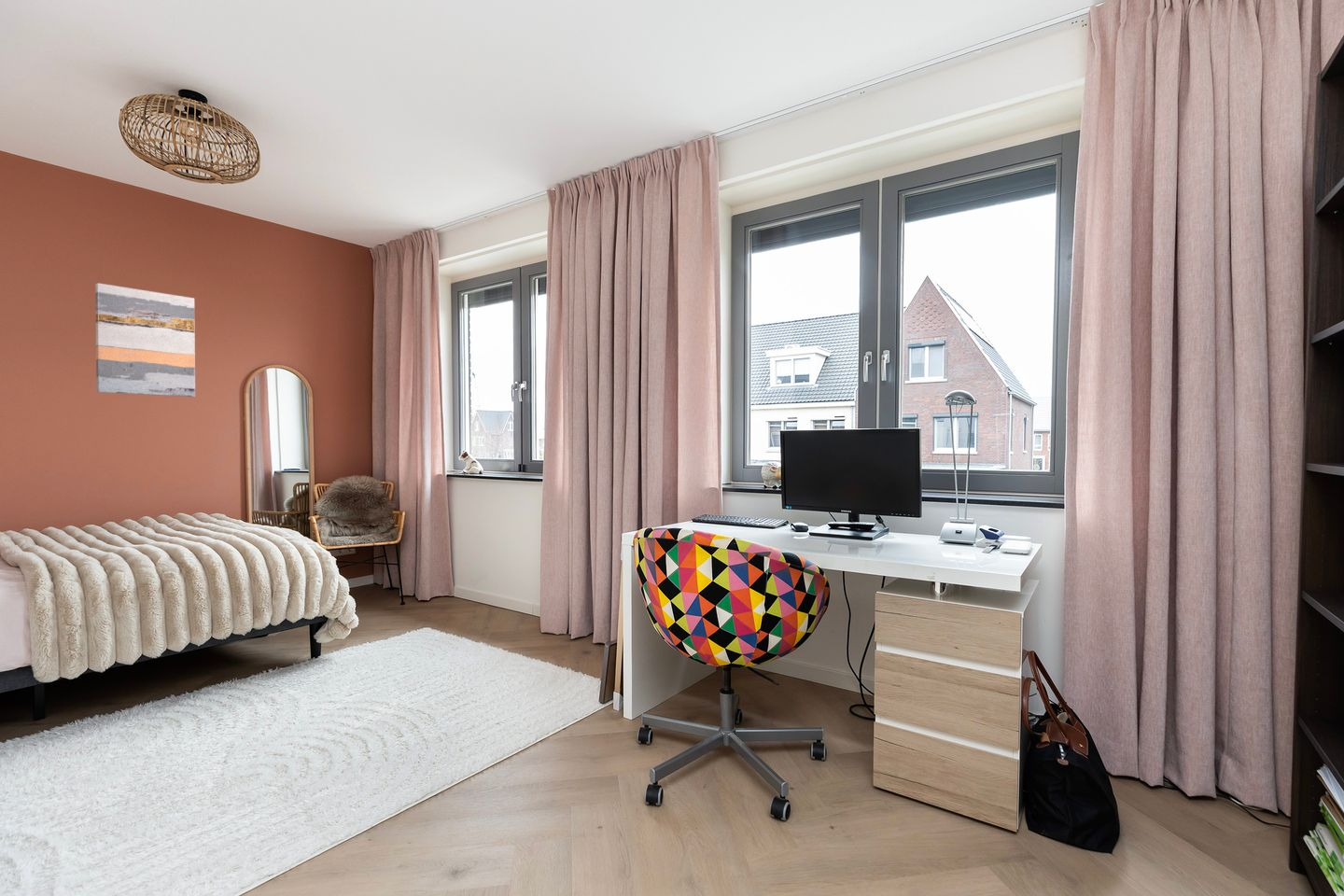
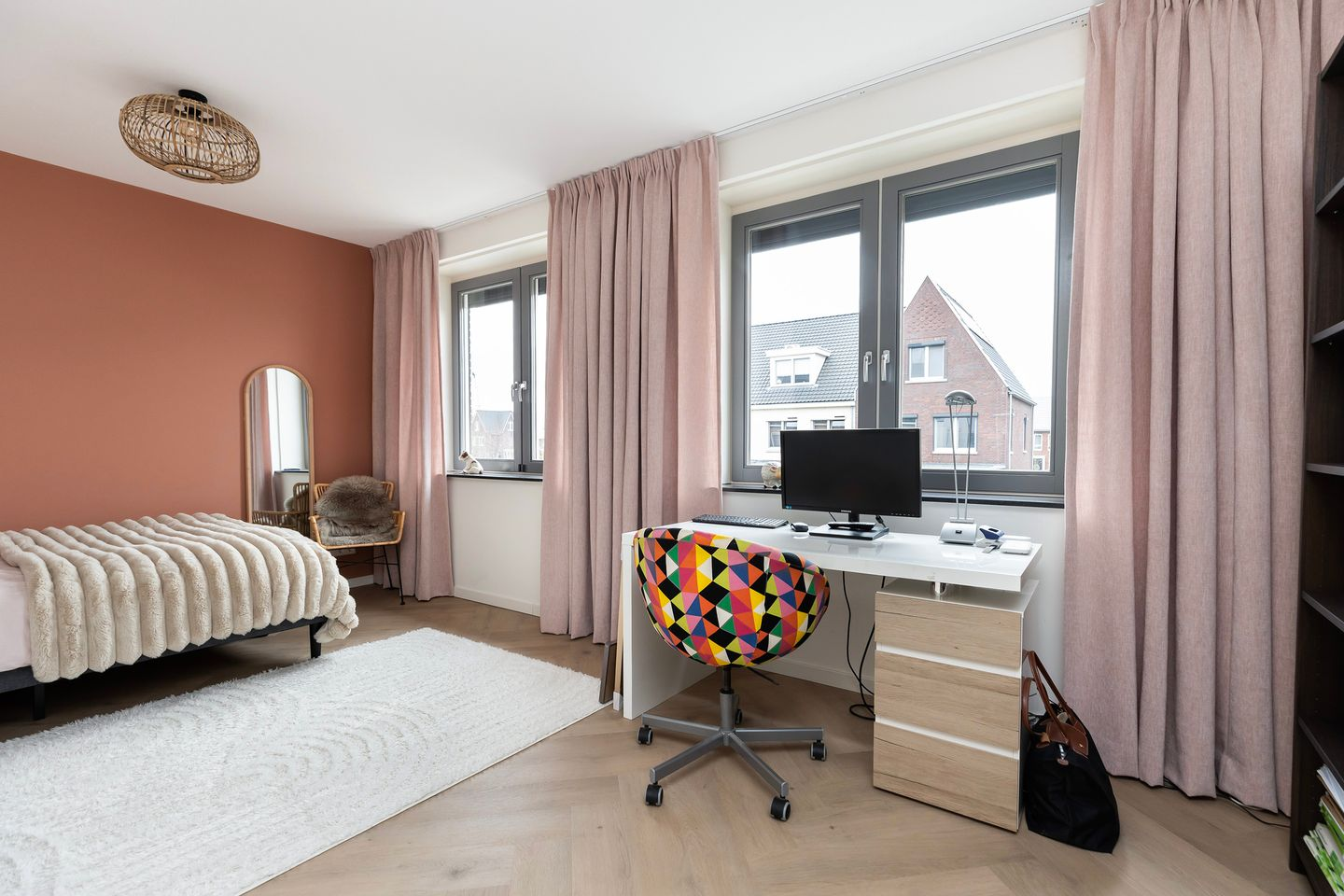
- wall art (147, 343)
